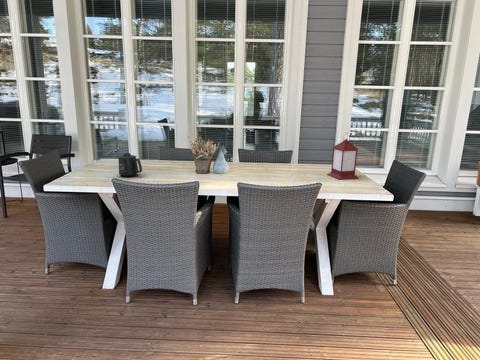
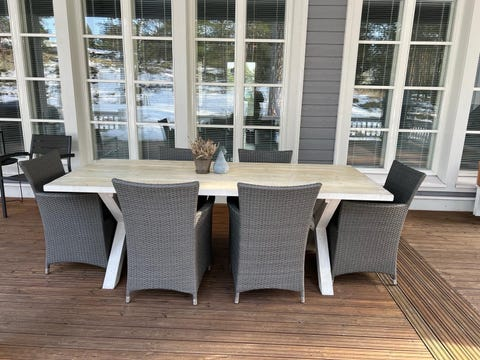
- mug (130, 164)
- lantern (344, 154)
